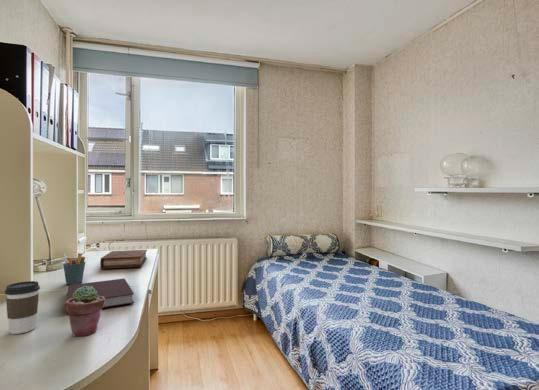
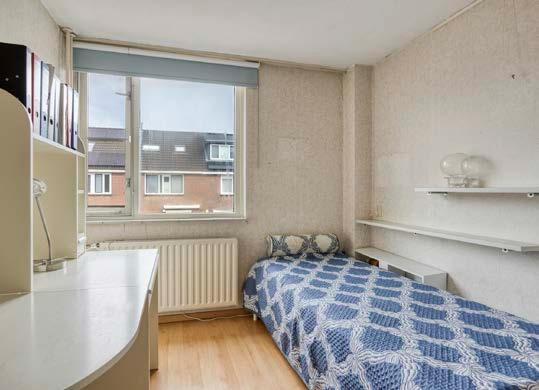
- coffee cup (22, 306)
- potted succulent (85, 308)
- pen holder (74, 267)
- notebook (99, 293)
- book (125, 258)
